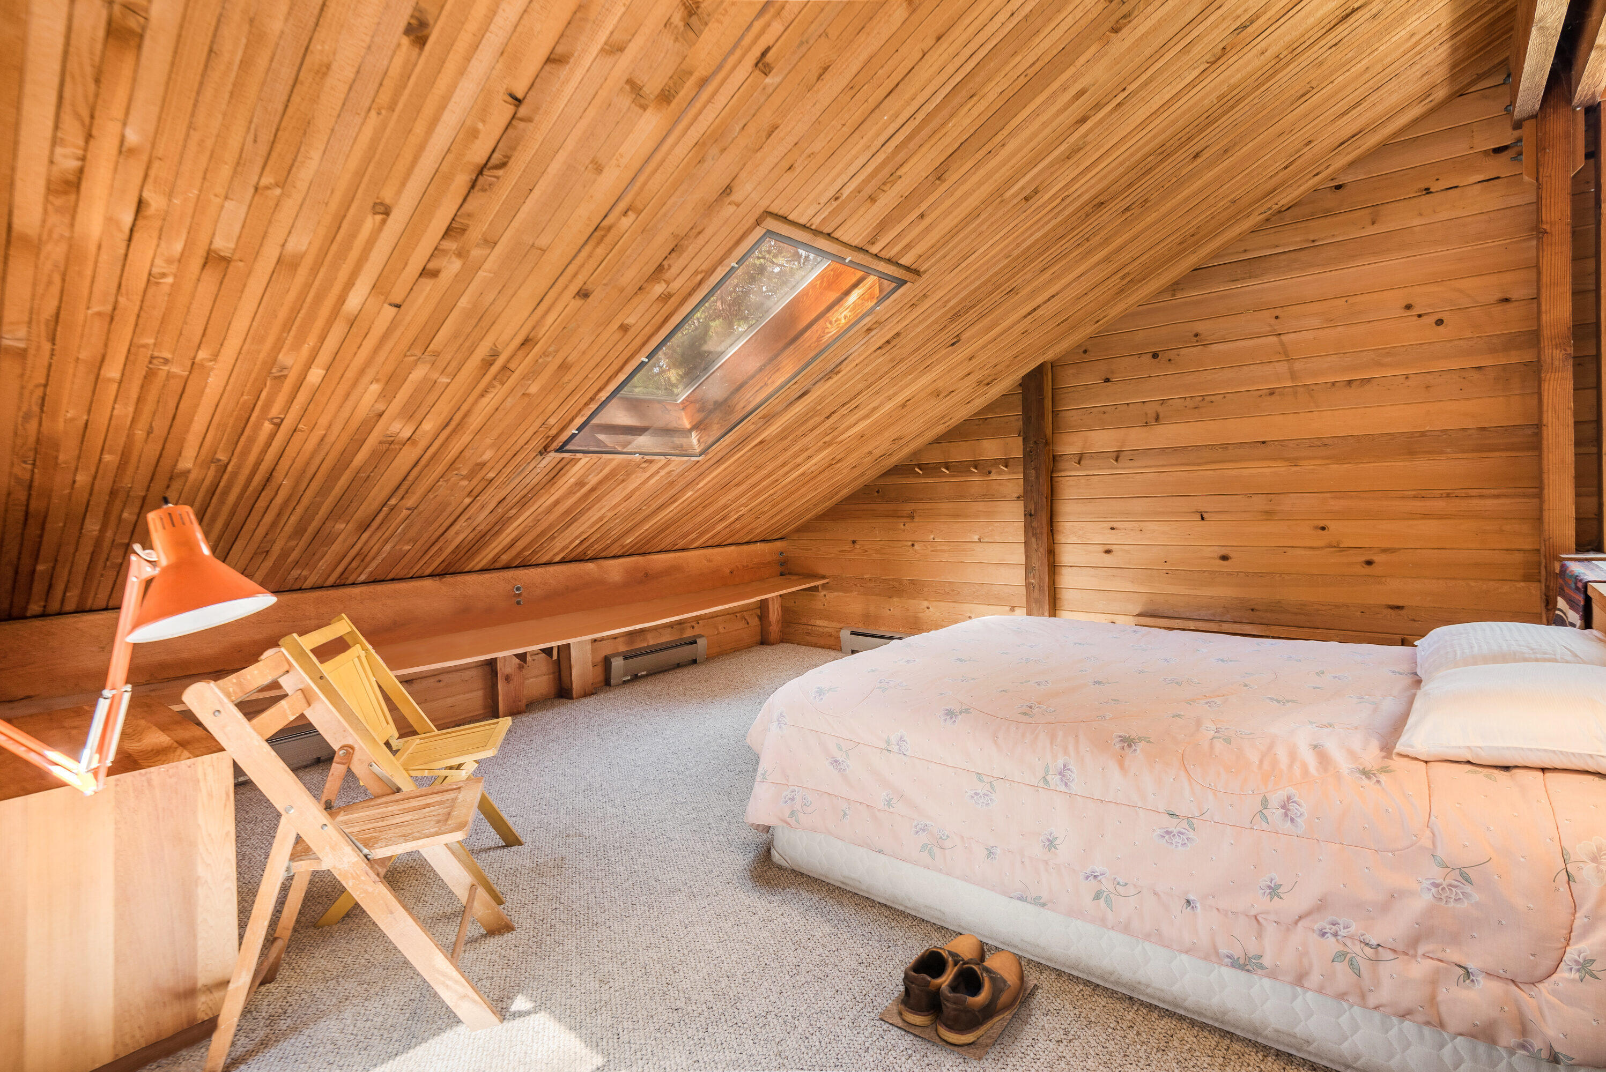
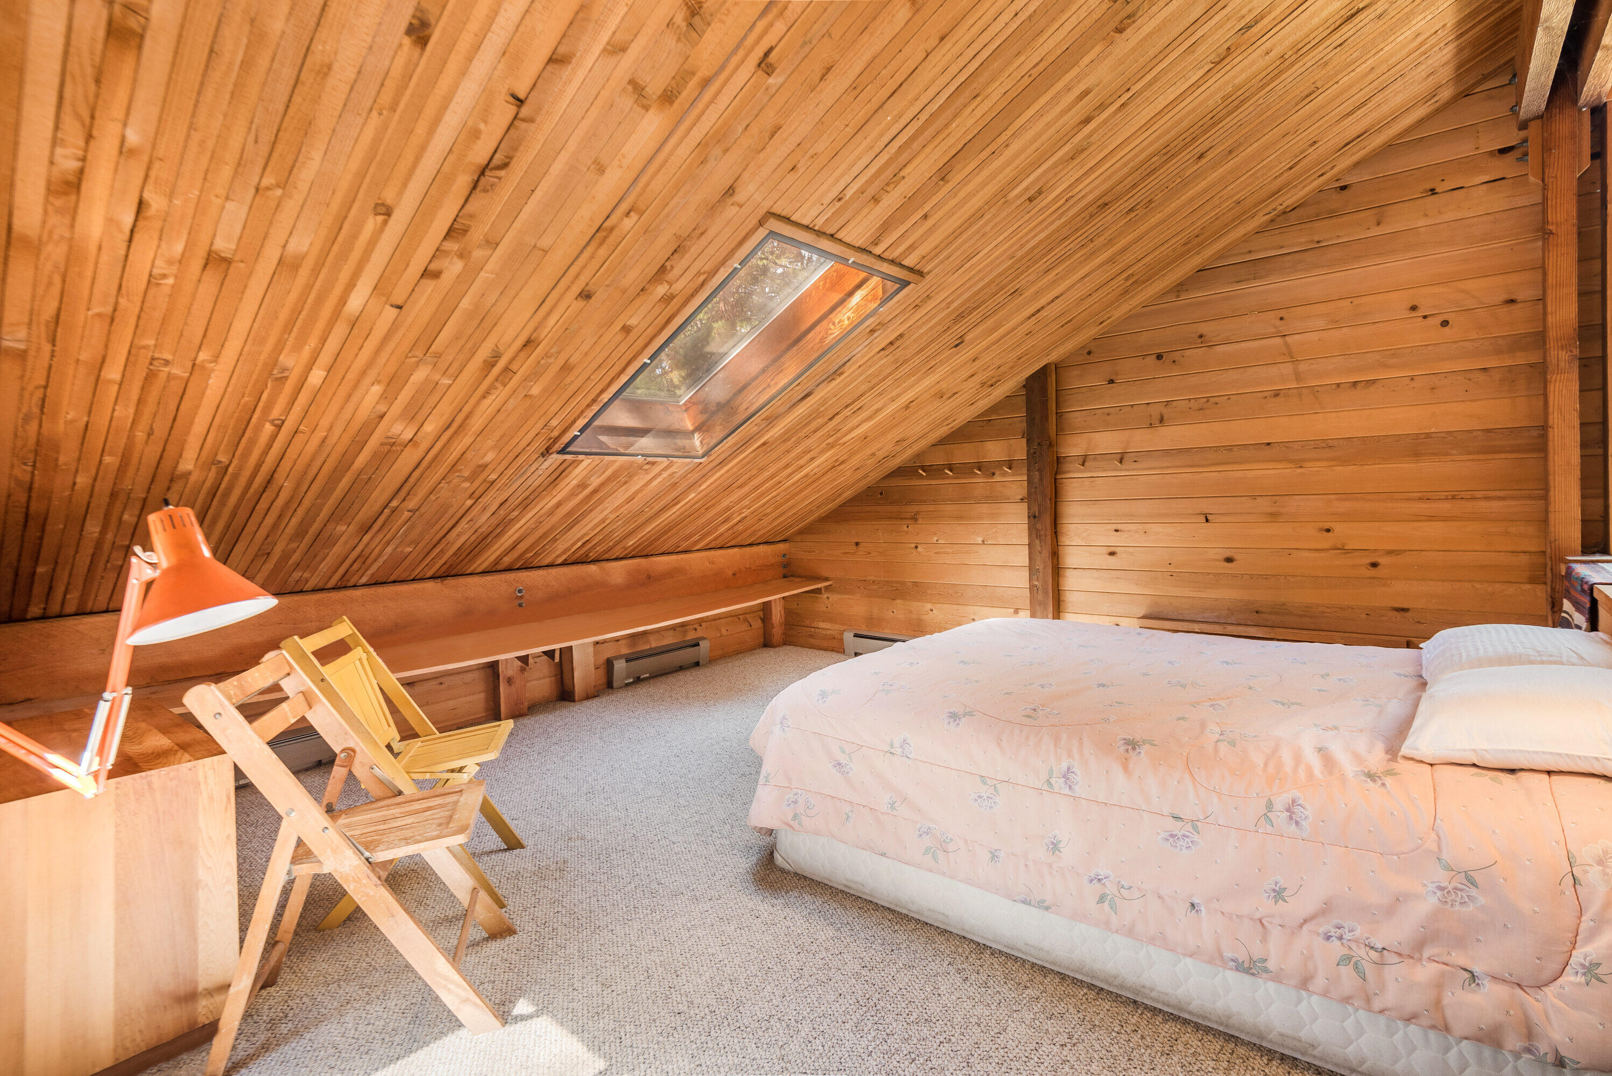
- shoes (960, 974)
